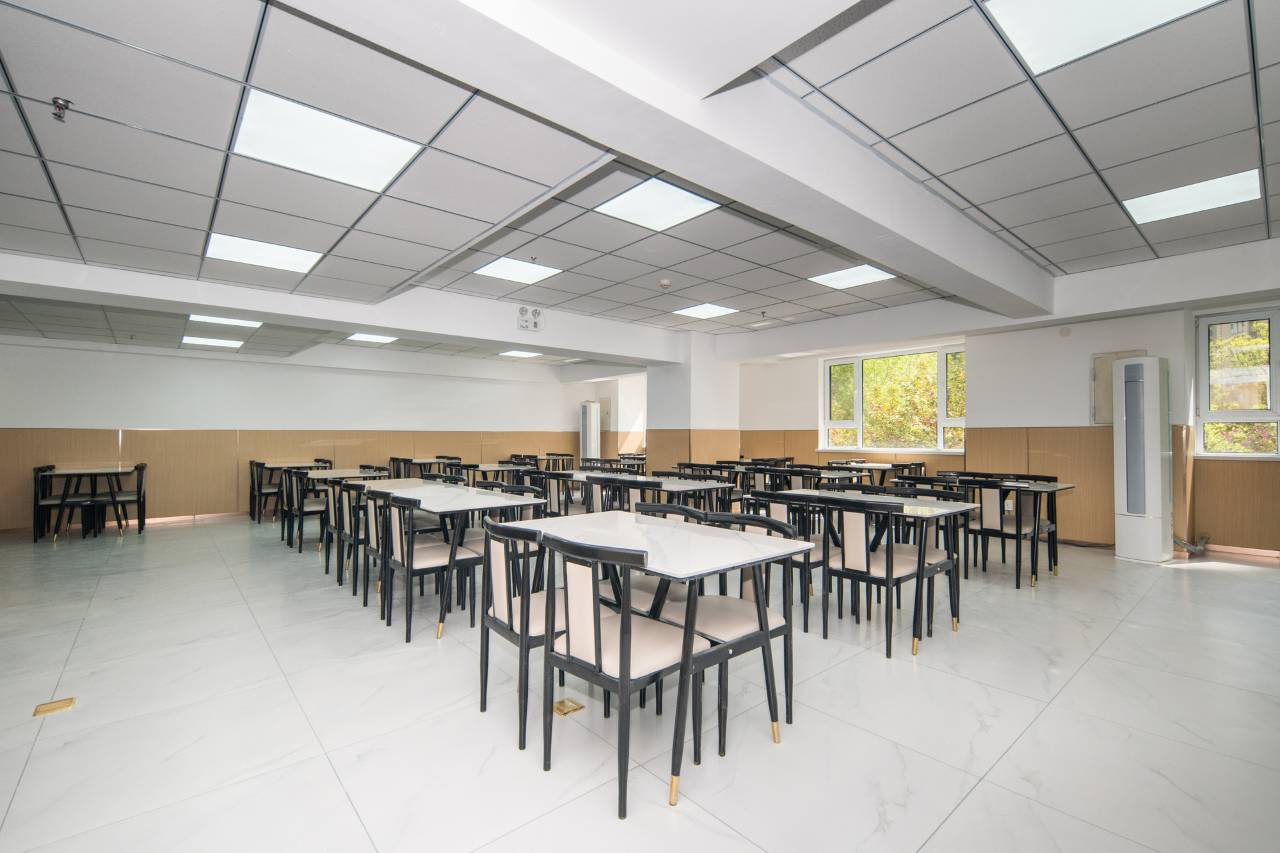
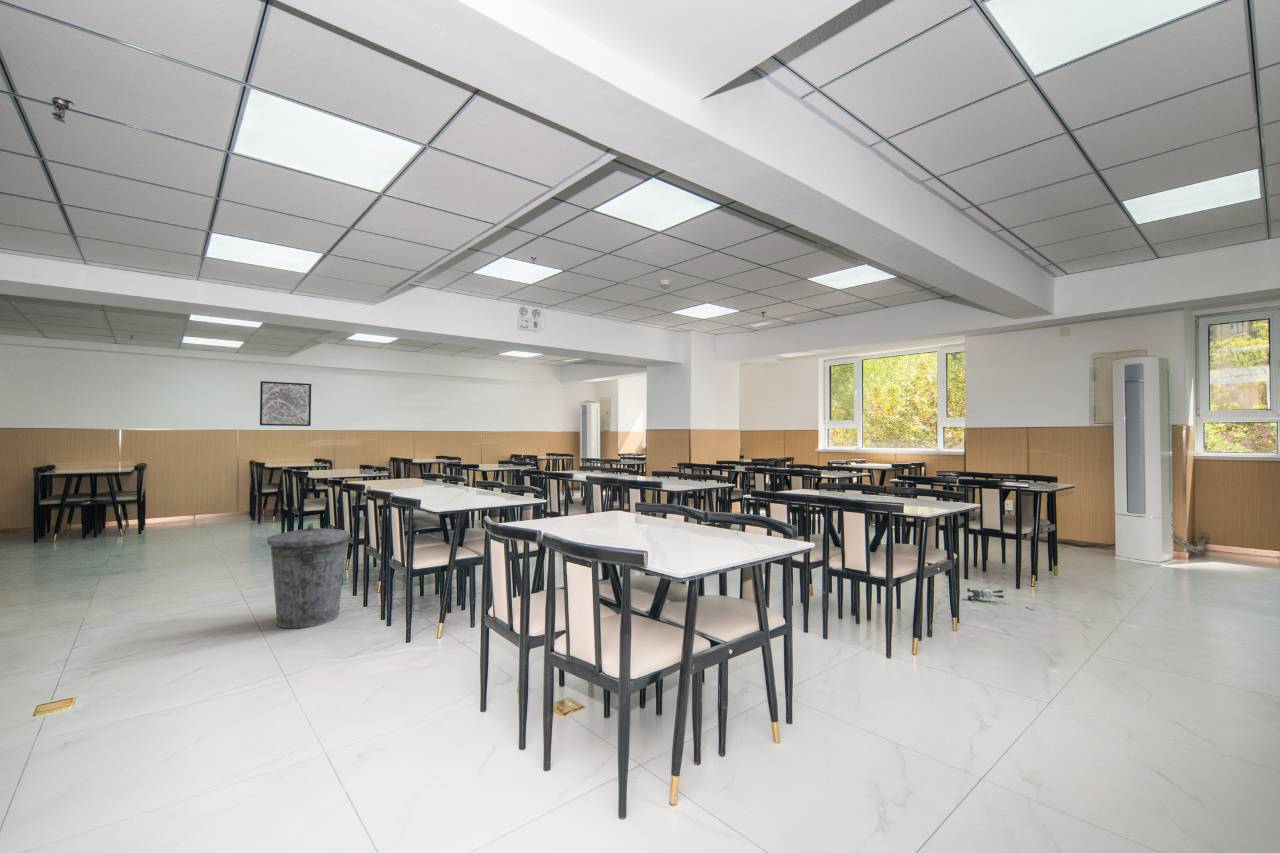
+ toy figurine (999, 597)
+ wall art (286, 404)
+ trash can (309, 571)
